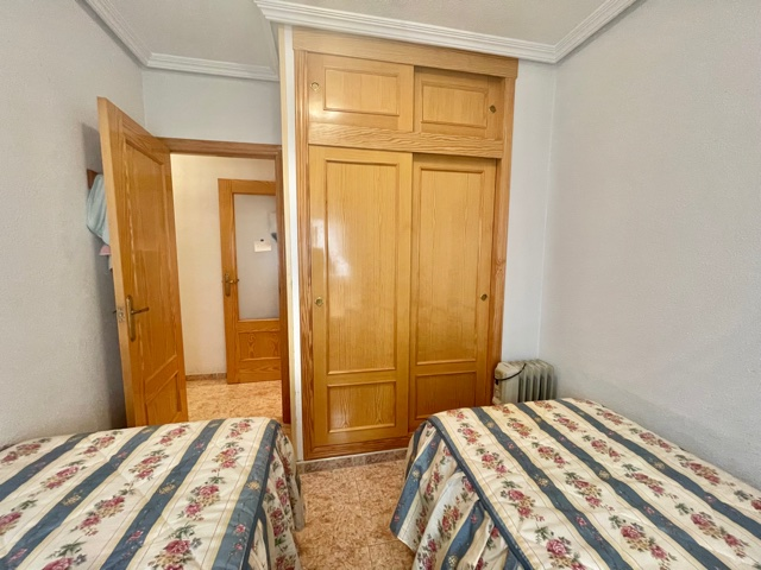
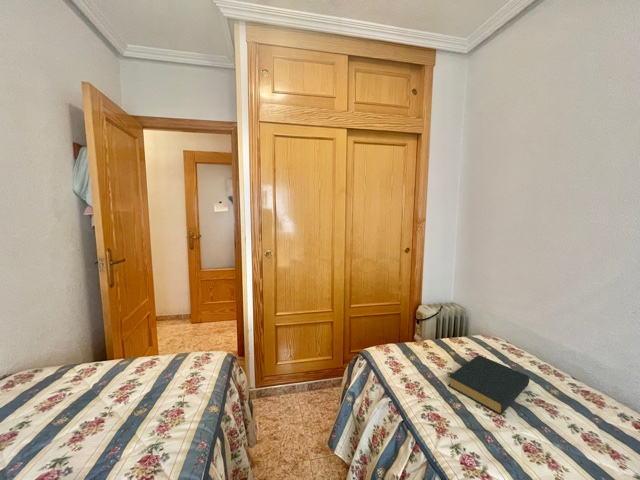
+ hardback book (488, 380)
